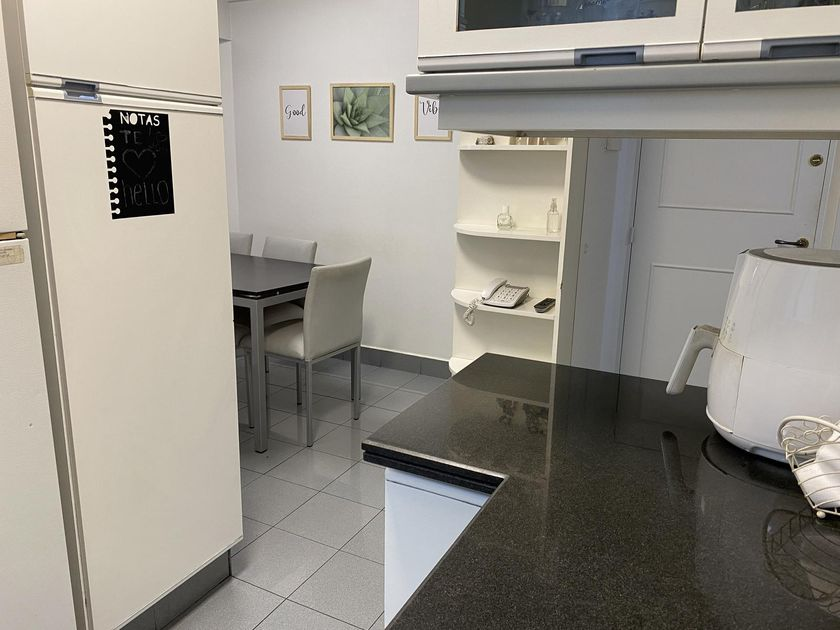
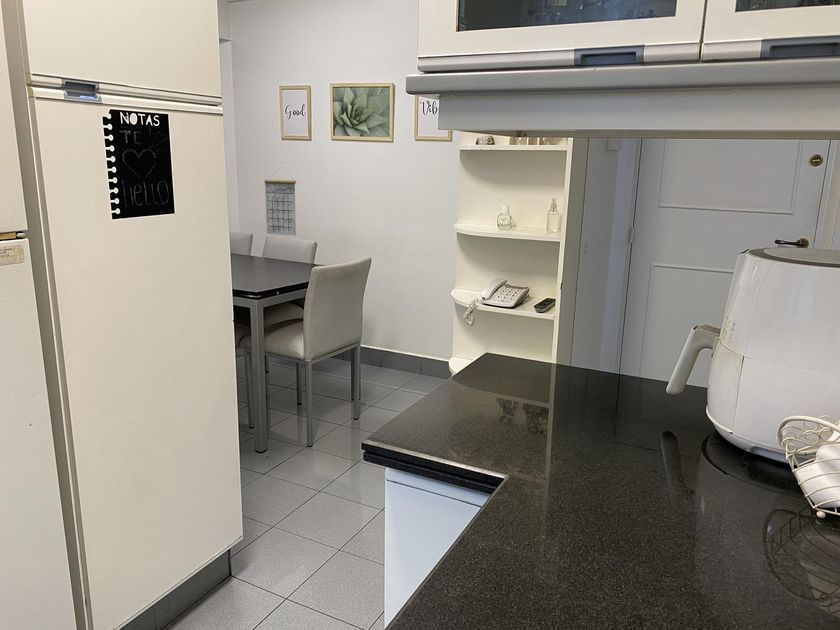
+ calendar (280, 201)
